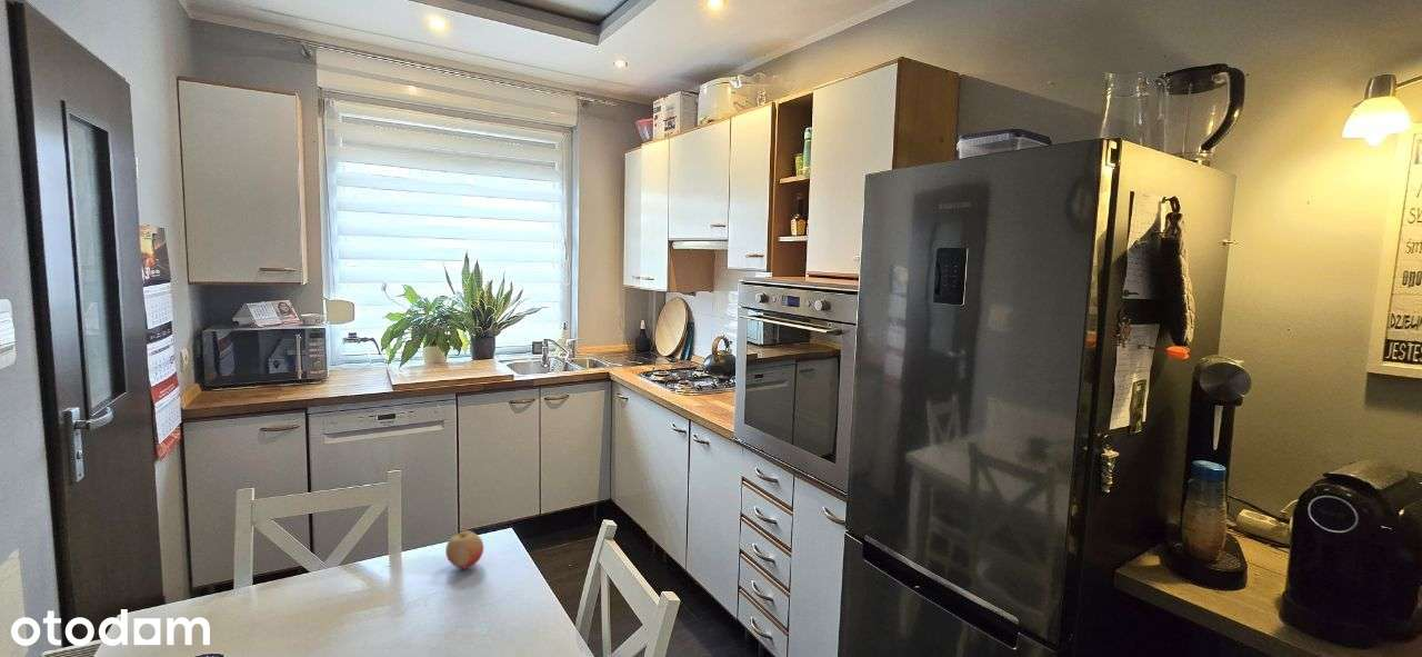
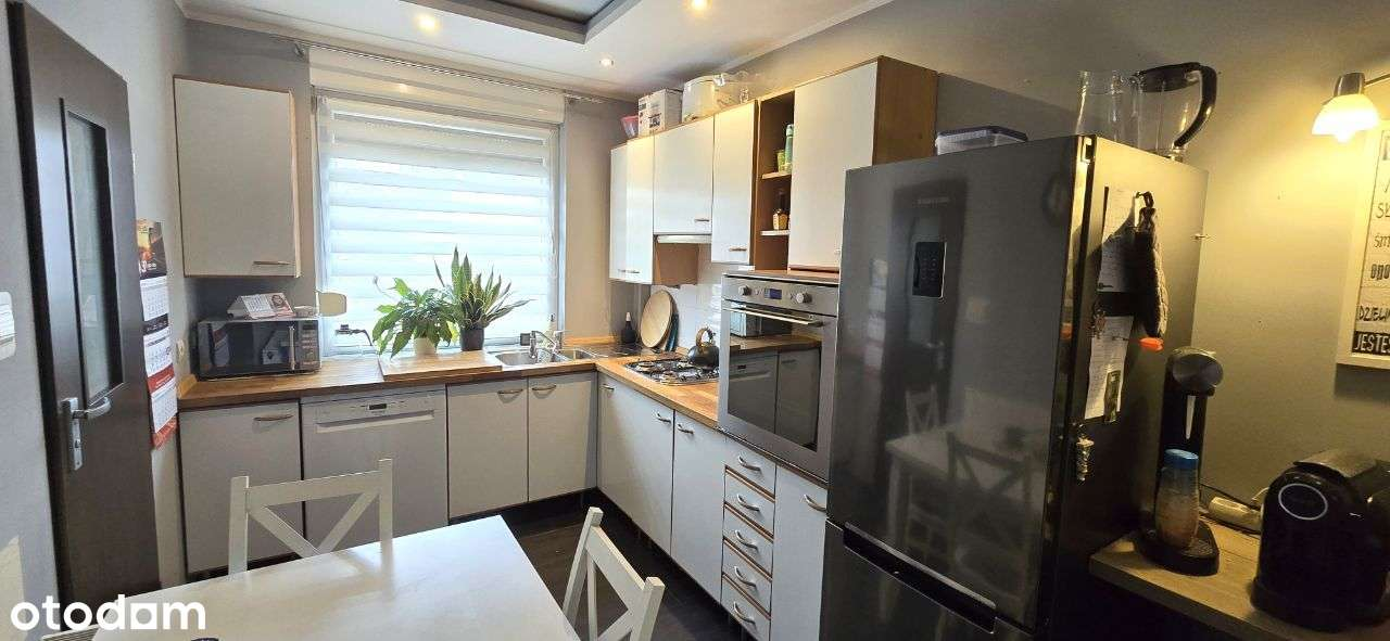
- fruit (464, 549)
